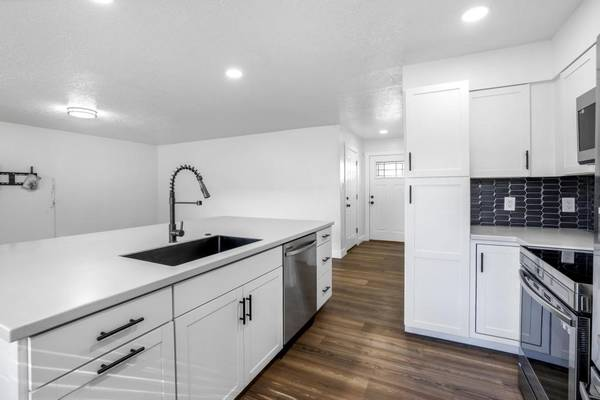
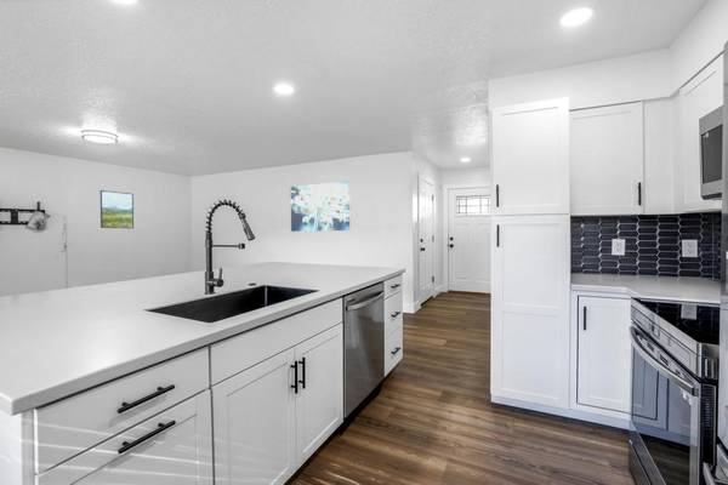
+ wall art (318, 207)
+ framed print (116, 210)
